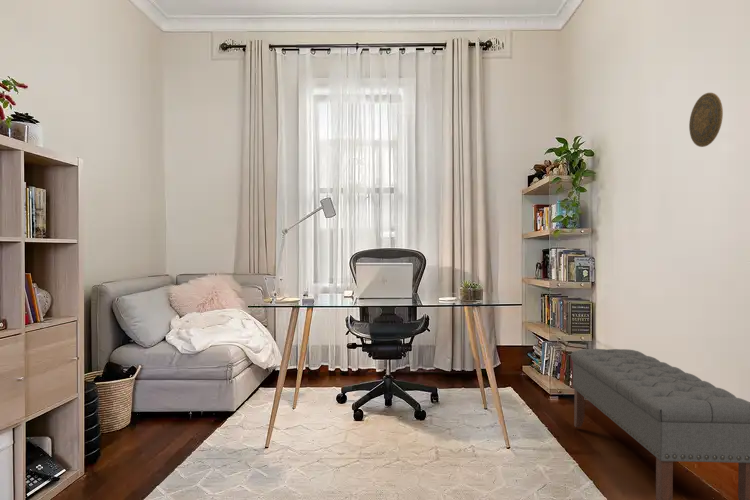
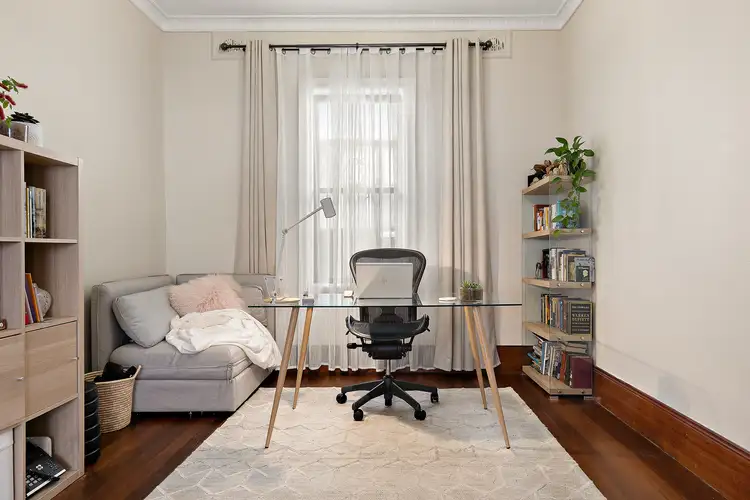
- decorative plate (703, 120)
- bench (647, 416)
